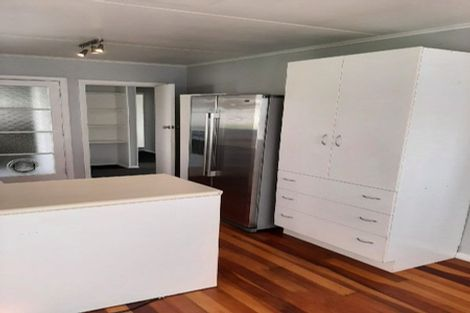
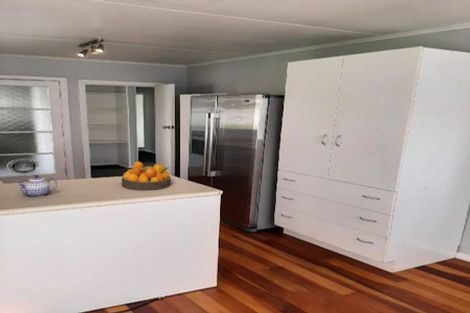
+ fruit bowl (146, 173)
+ teapot (37, 185)
